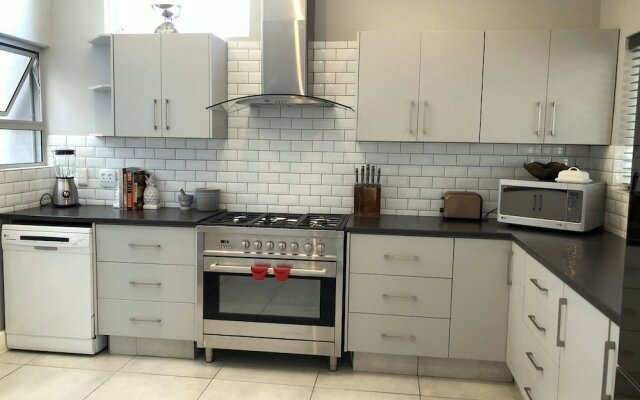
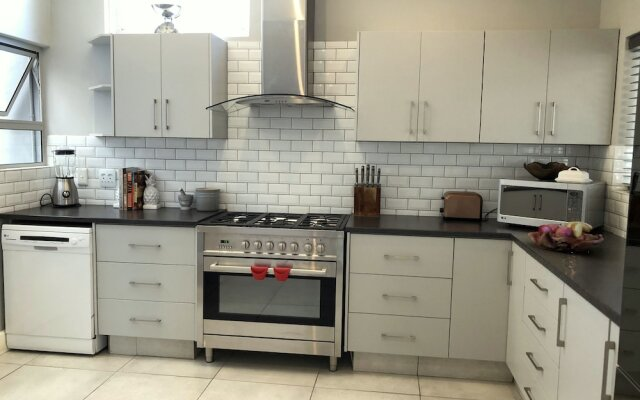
+ fruit basket (566, 235)
